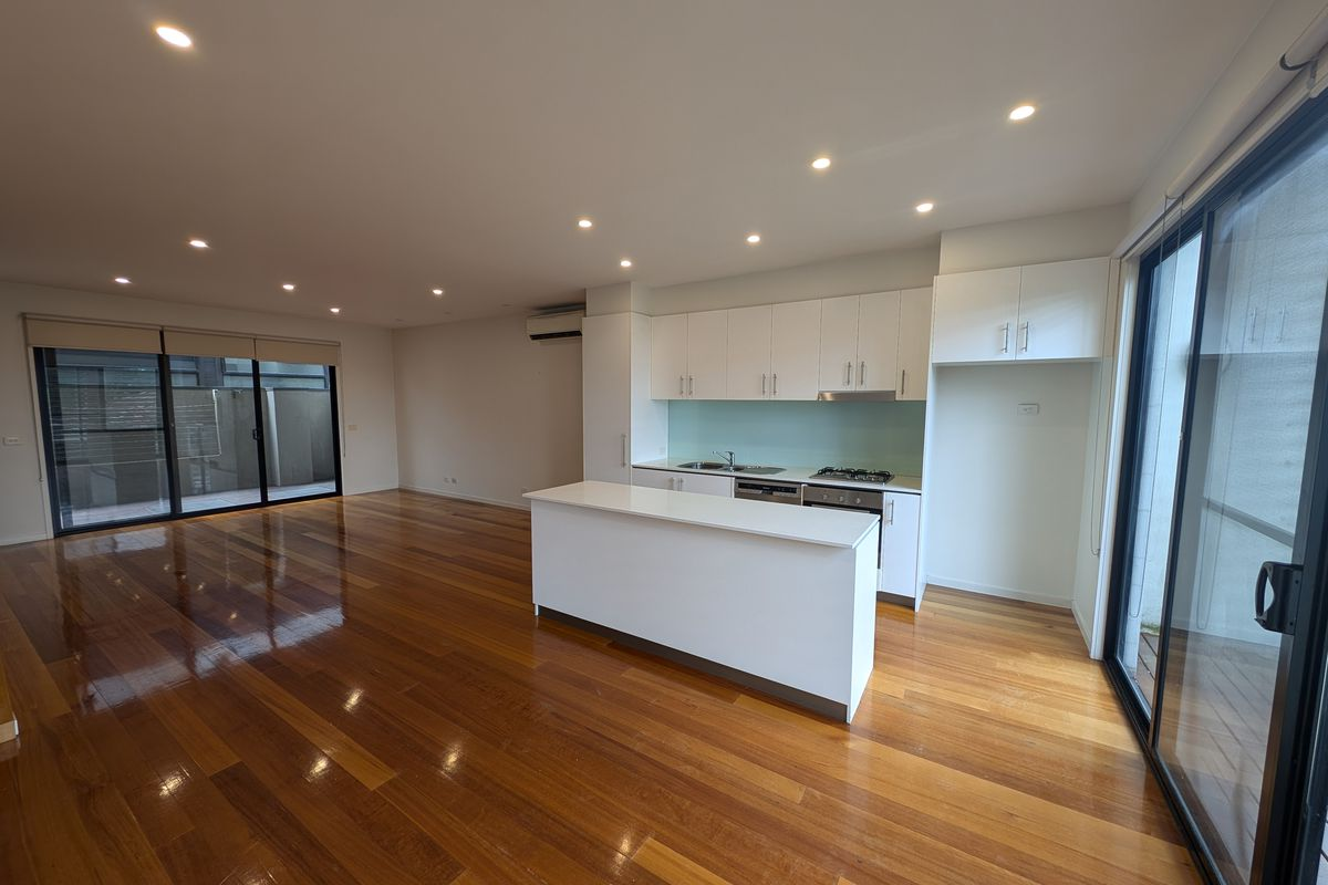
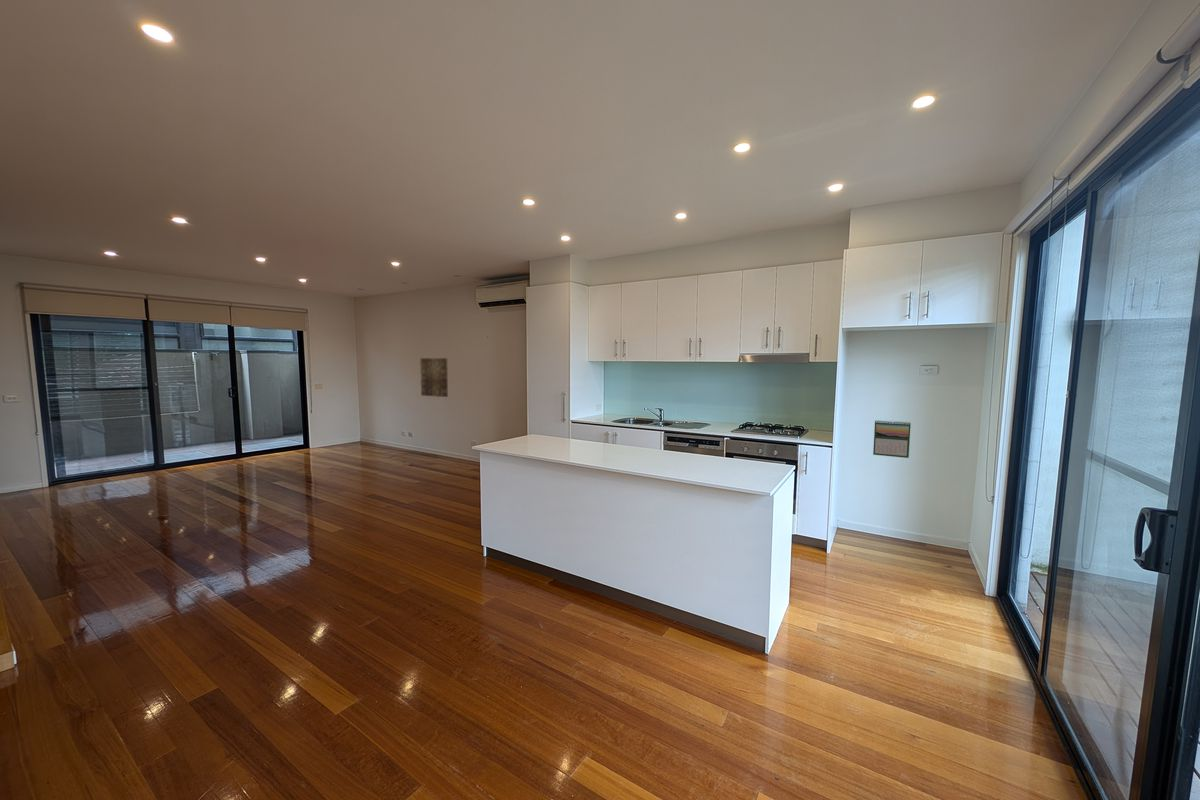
+ wall art (433, 377)
+ calendar (891, 438)
